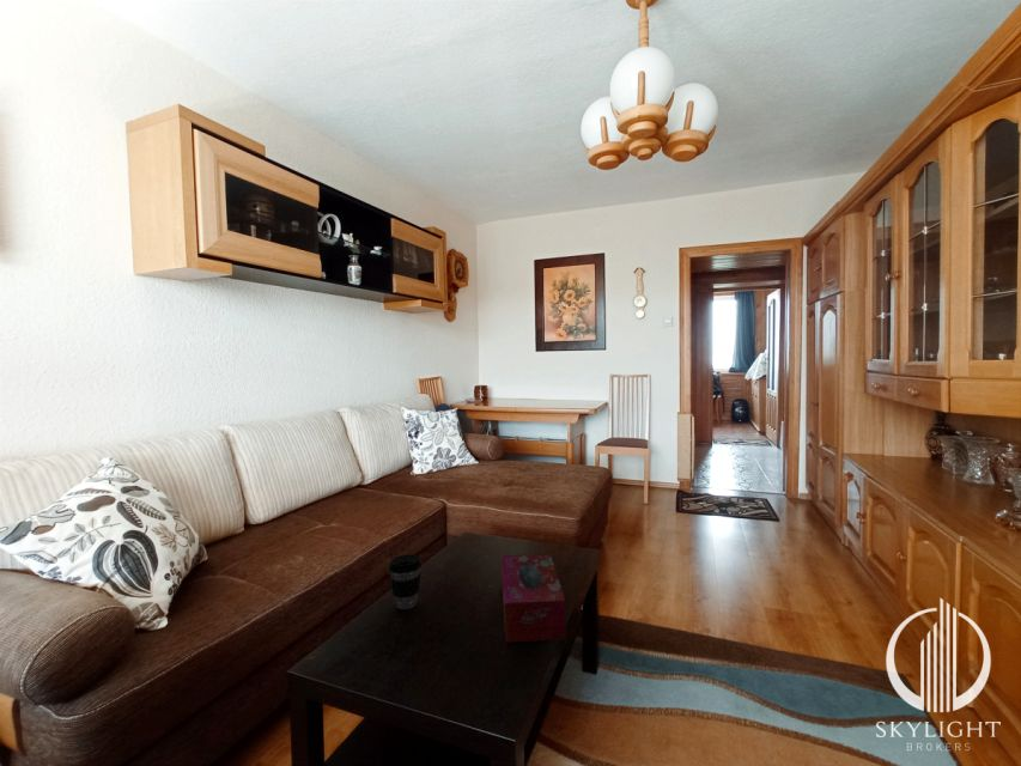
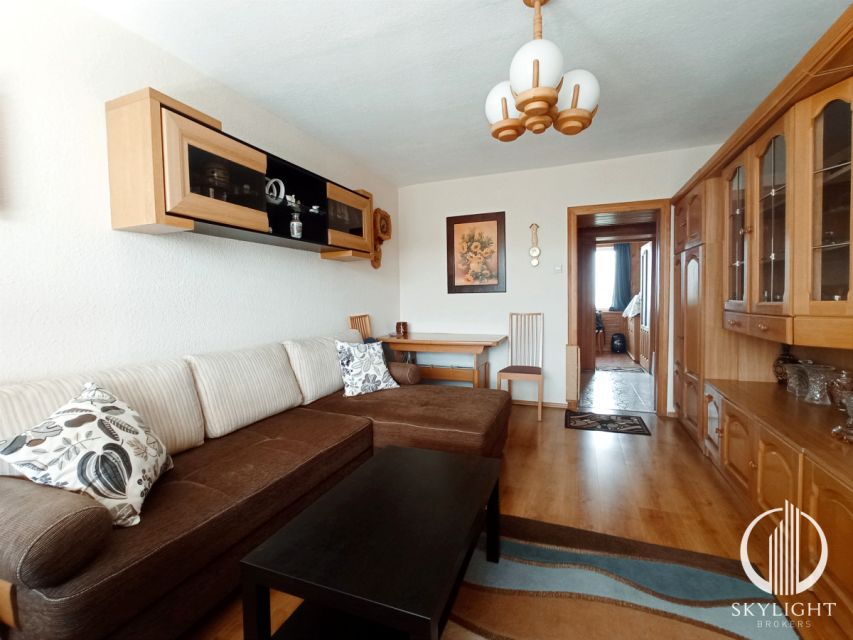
- tissue box (530, 592)
- coffee cup (405, 582)
